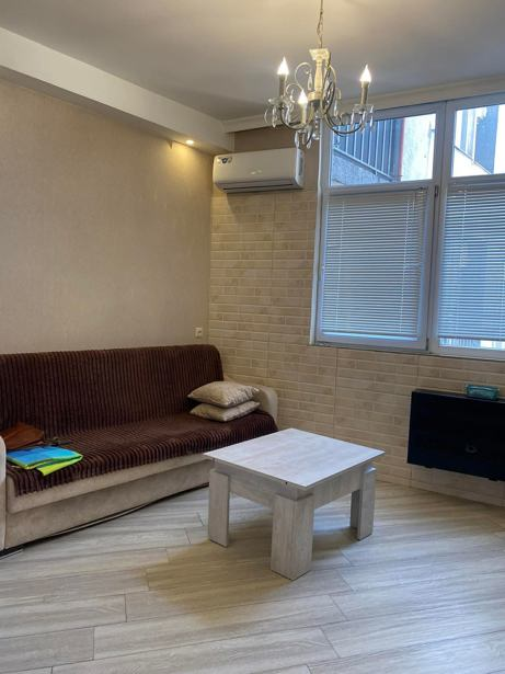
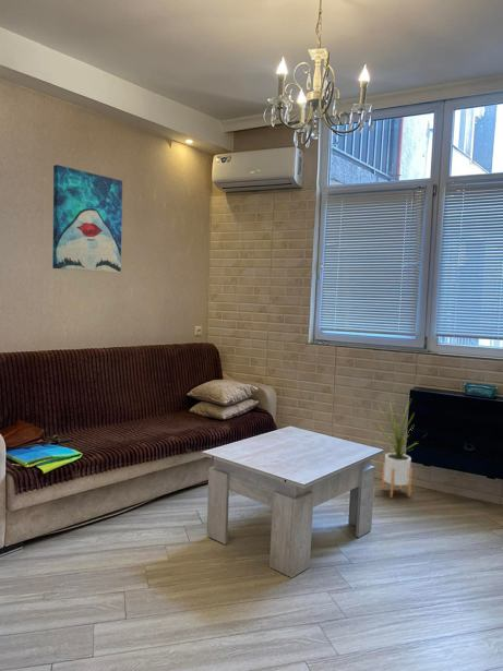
+ wall art (88, 221)
+ house plant (399, 445)
